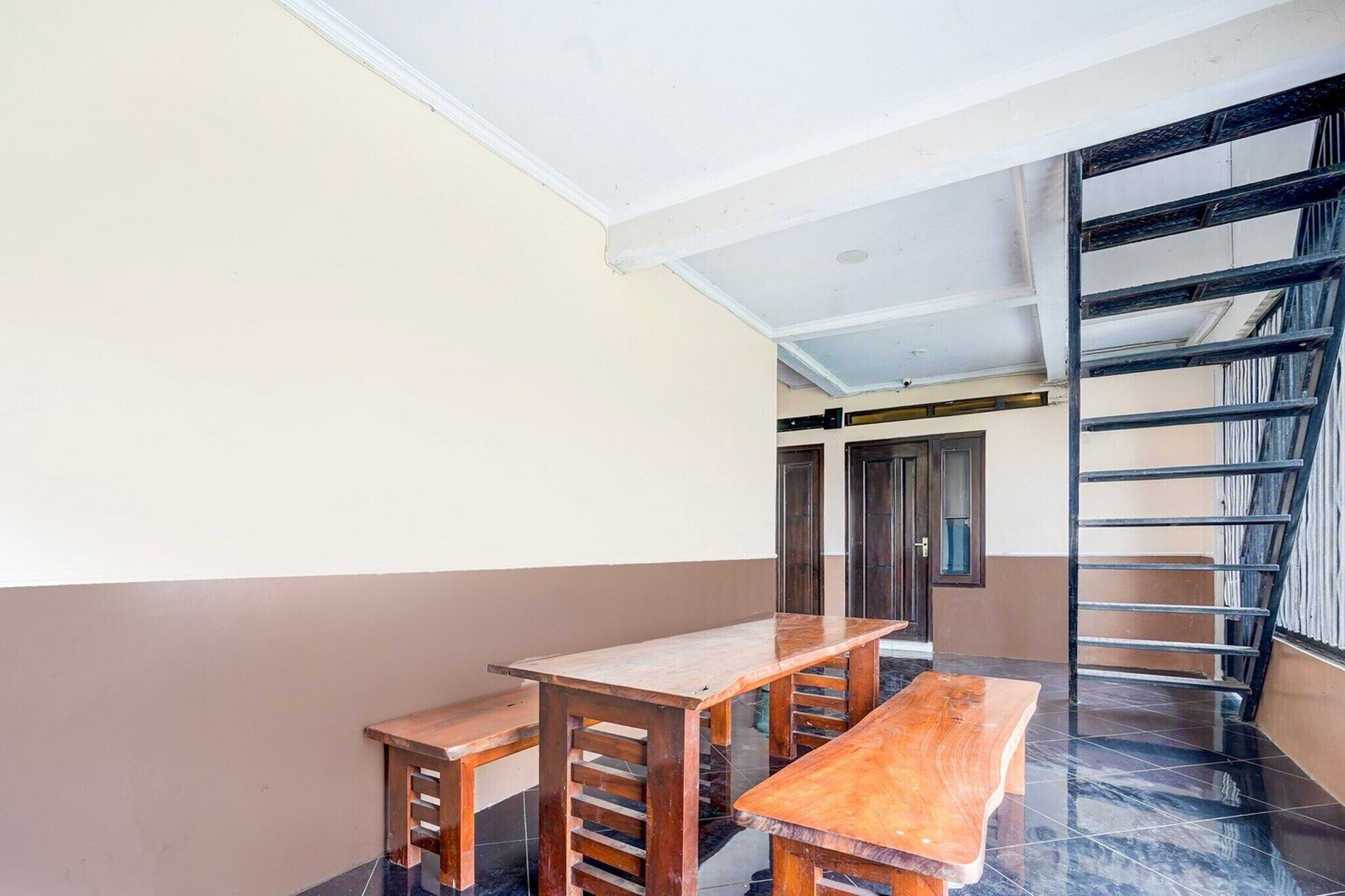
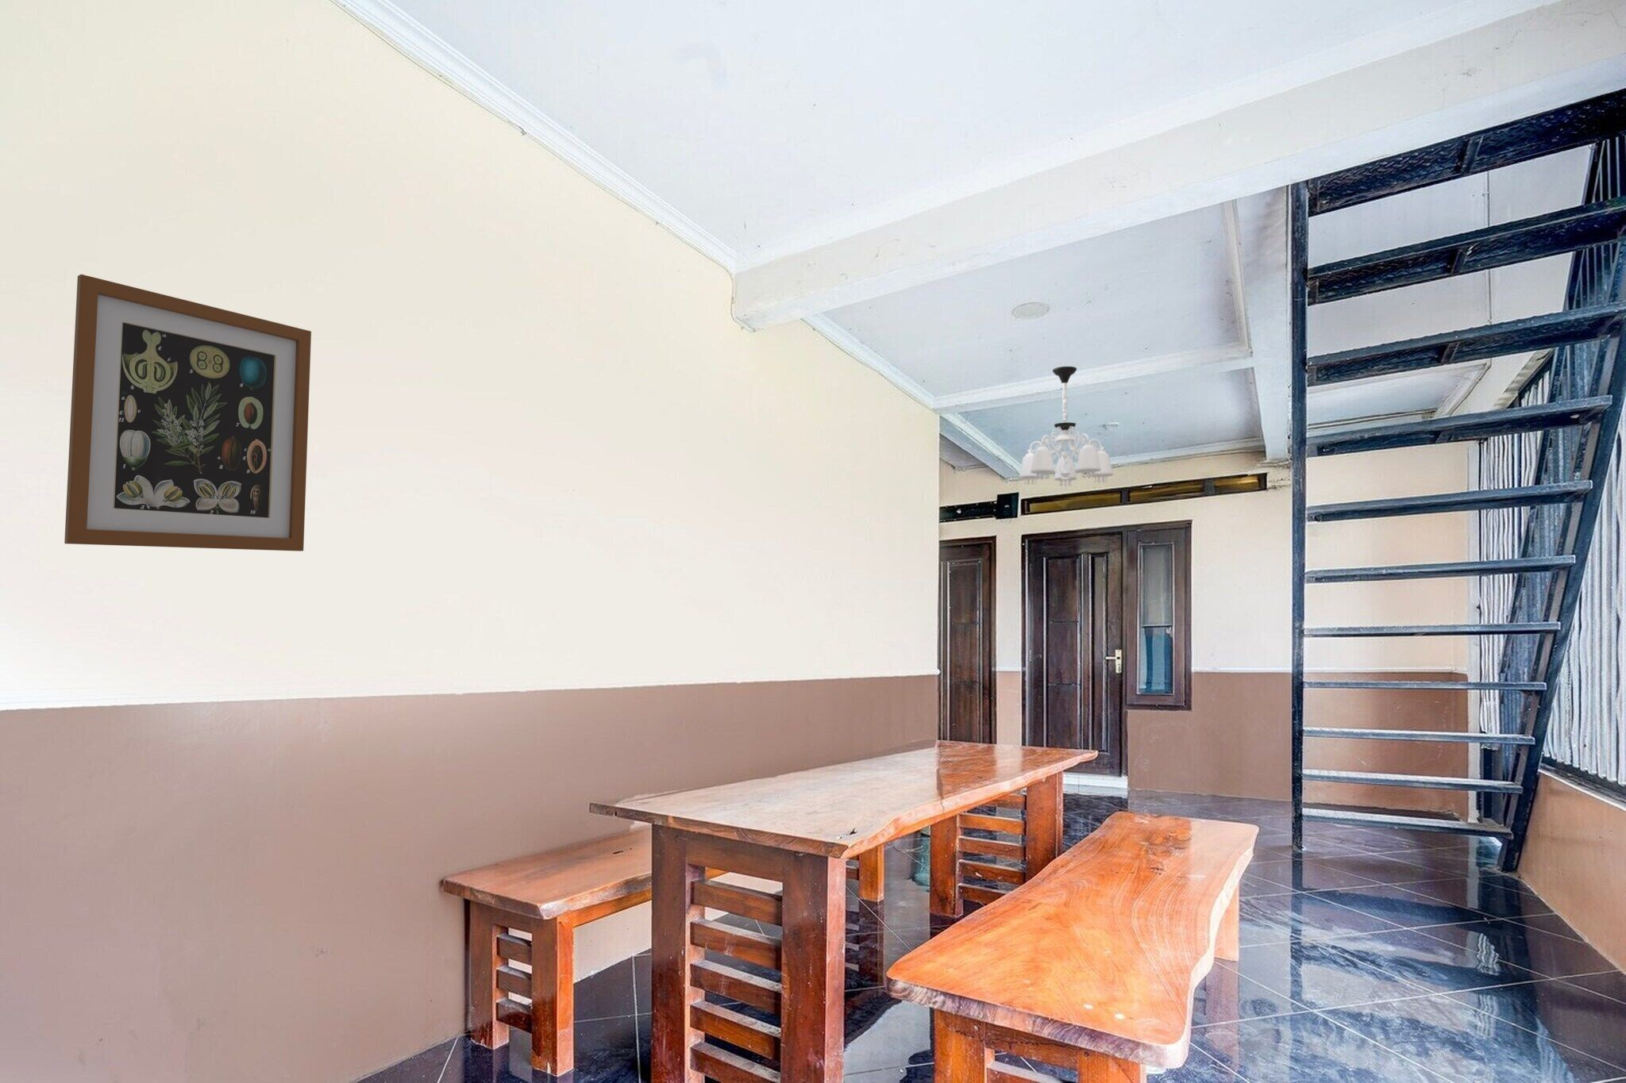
+ wall art (201, 425)
+ chandelier (1065, 429)
